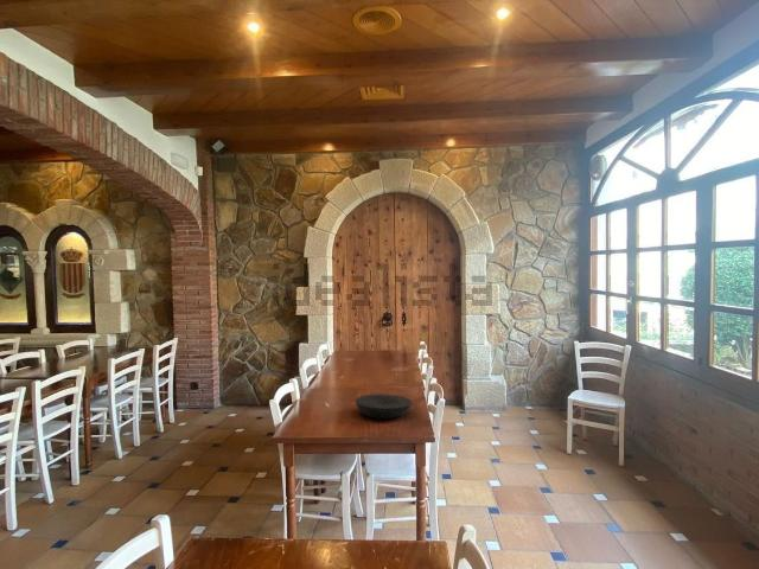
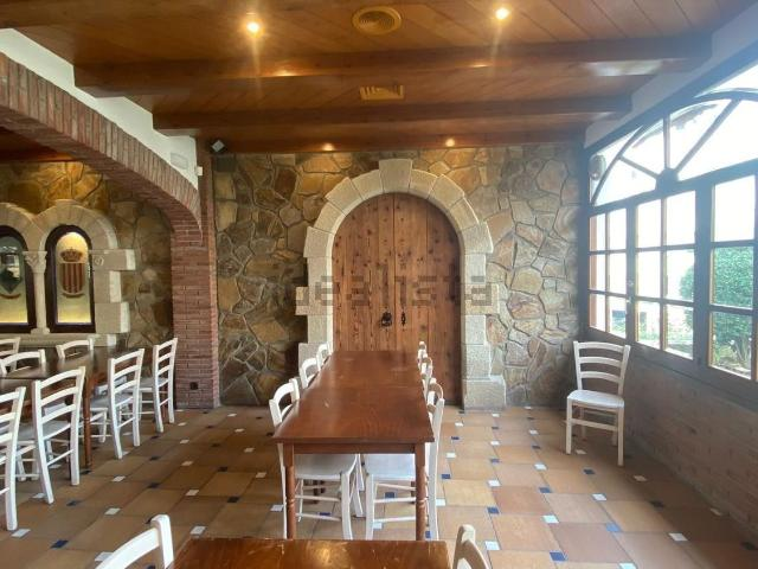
- plate (383, 405)
